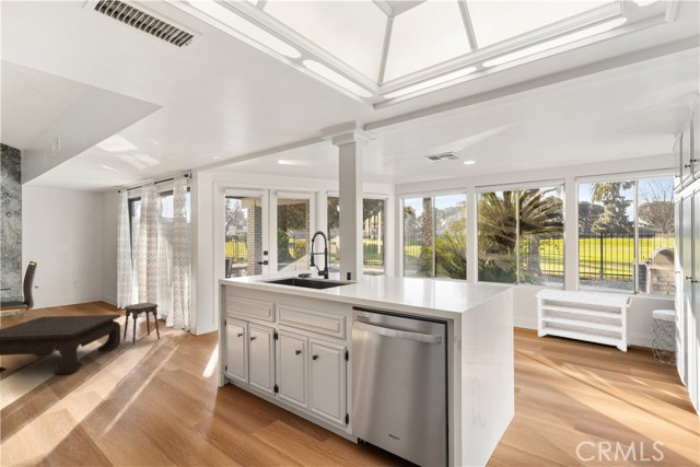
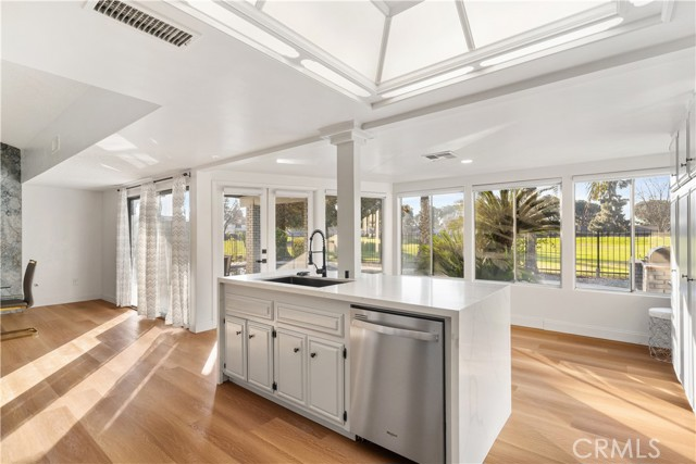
- coffee table (55, 342)
- stool (136, 322)
- bench (581, 317)
